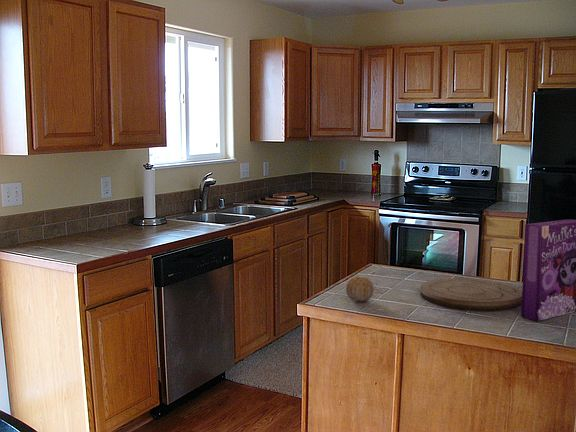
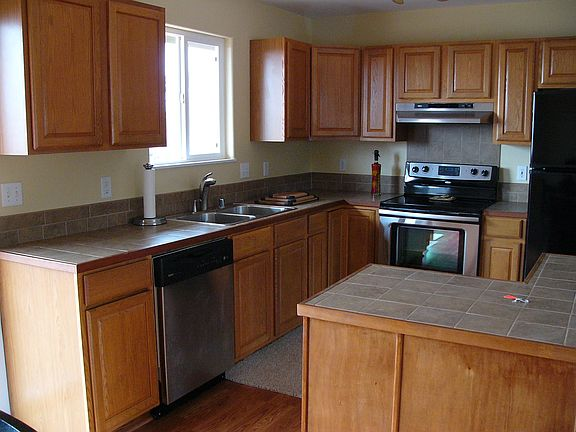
- cereal box (552, 268)
- cutting board (470, 292)
- fruit (359, 289)
